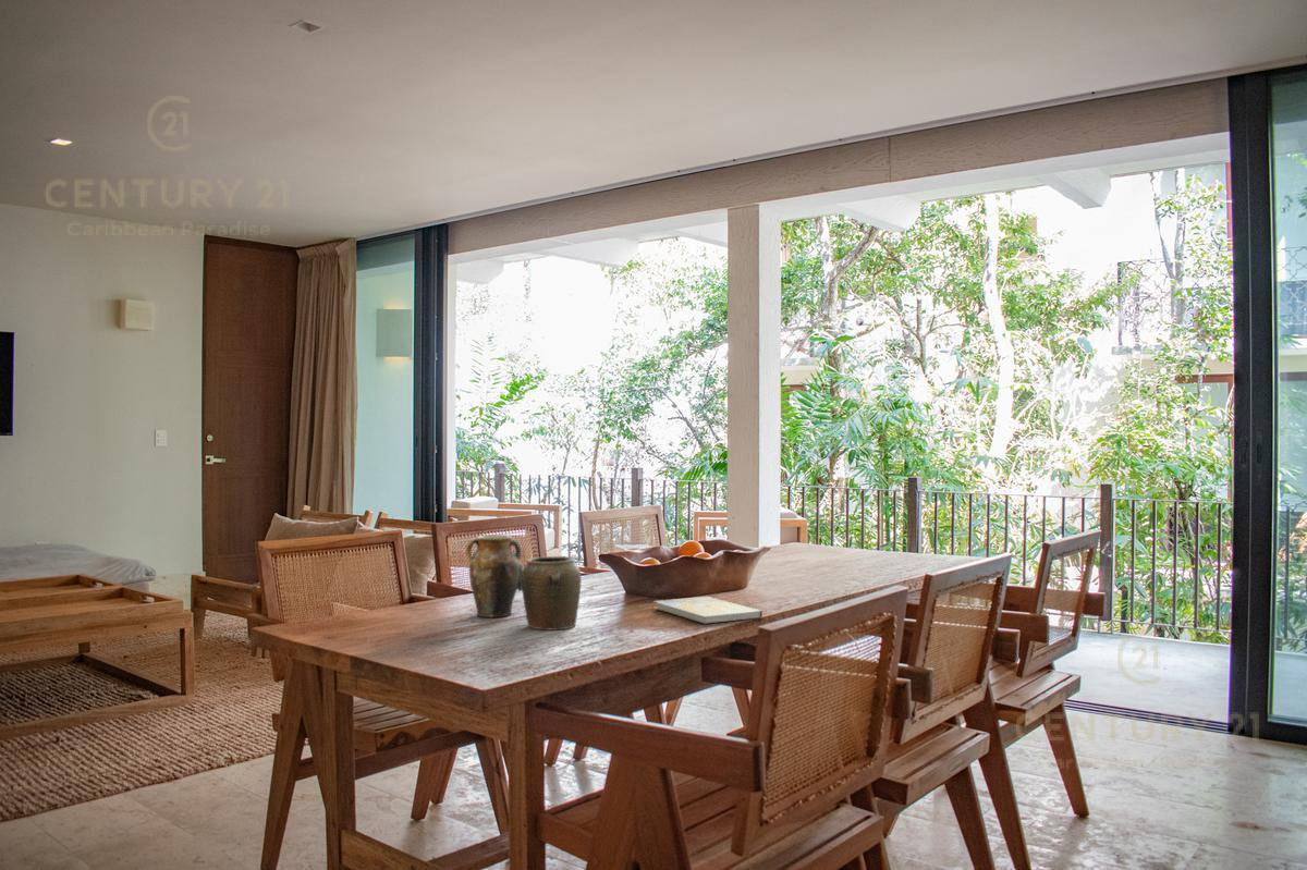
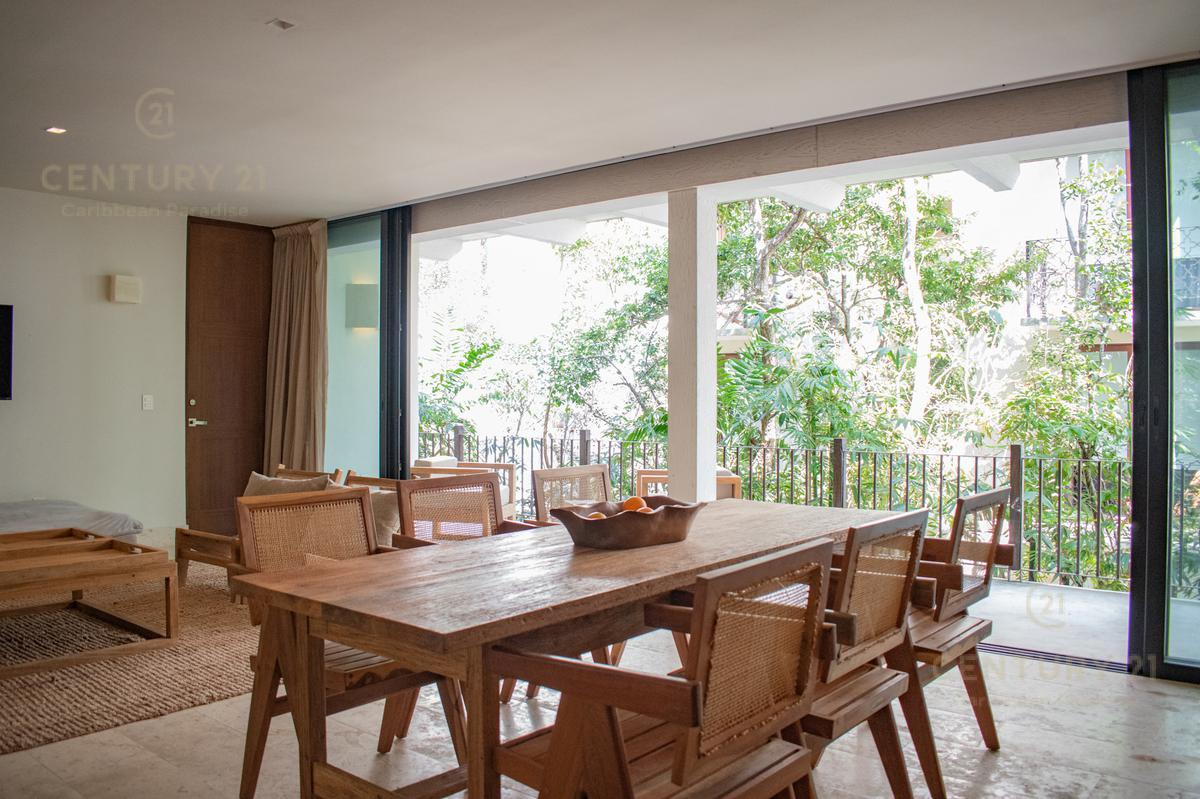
- book (706, 609)
- jar set (524, 579)
